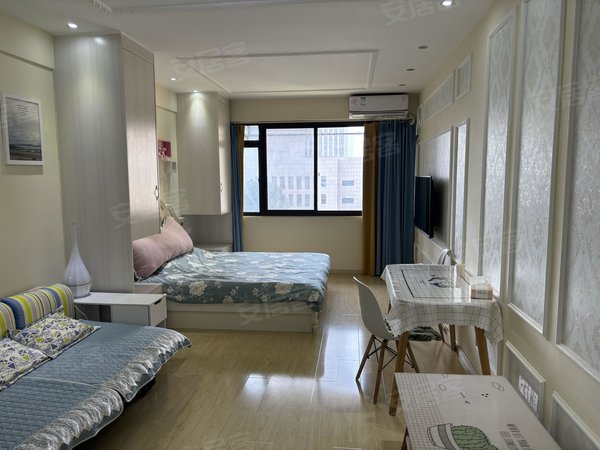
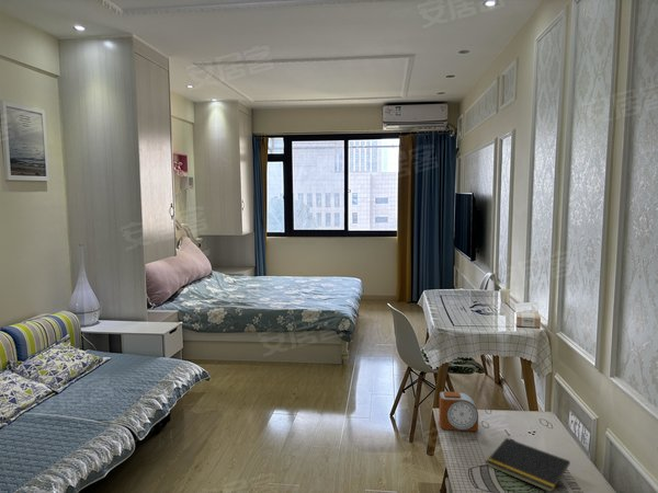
+ notepad (526, 462)
+ alarm clock (457, 410)
